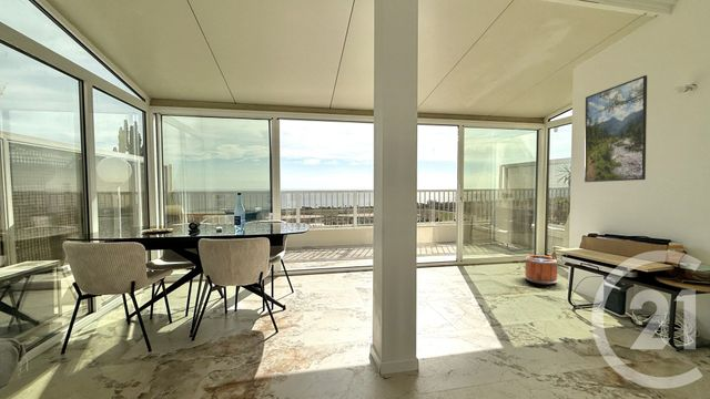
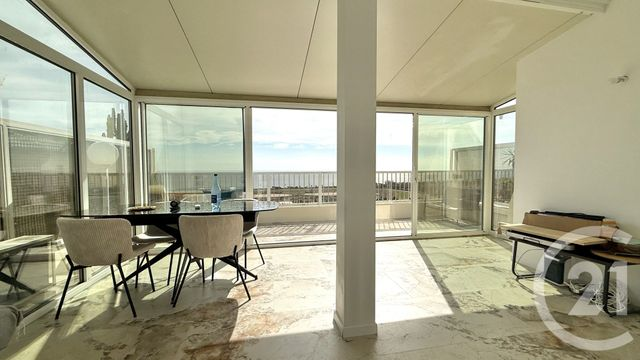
- bucket (540, 268)
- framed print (612, 134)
